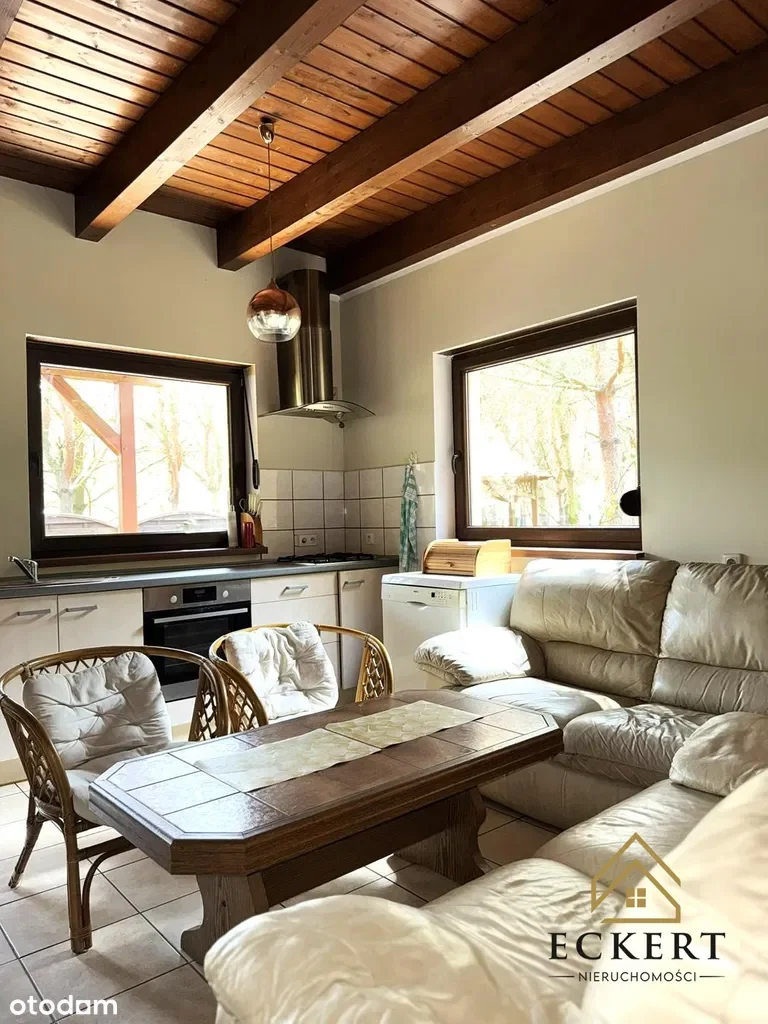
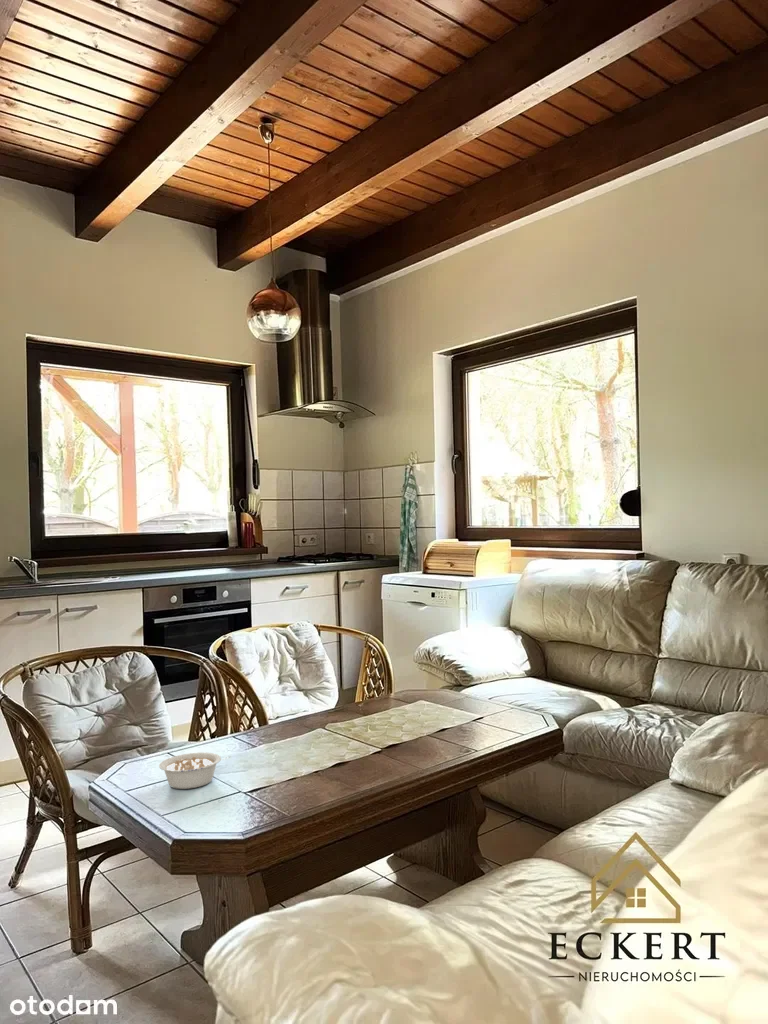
+ legume (193, 769)
